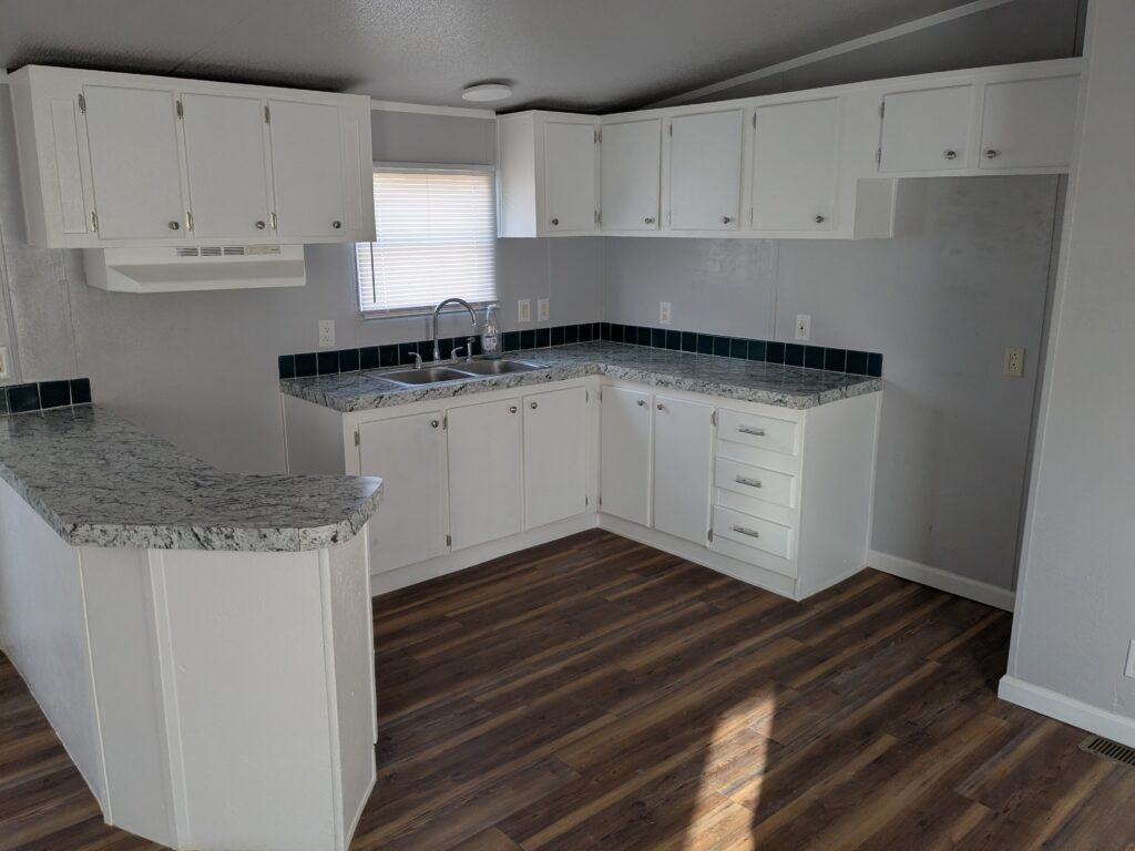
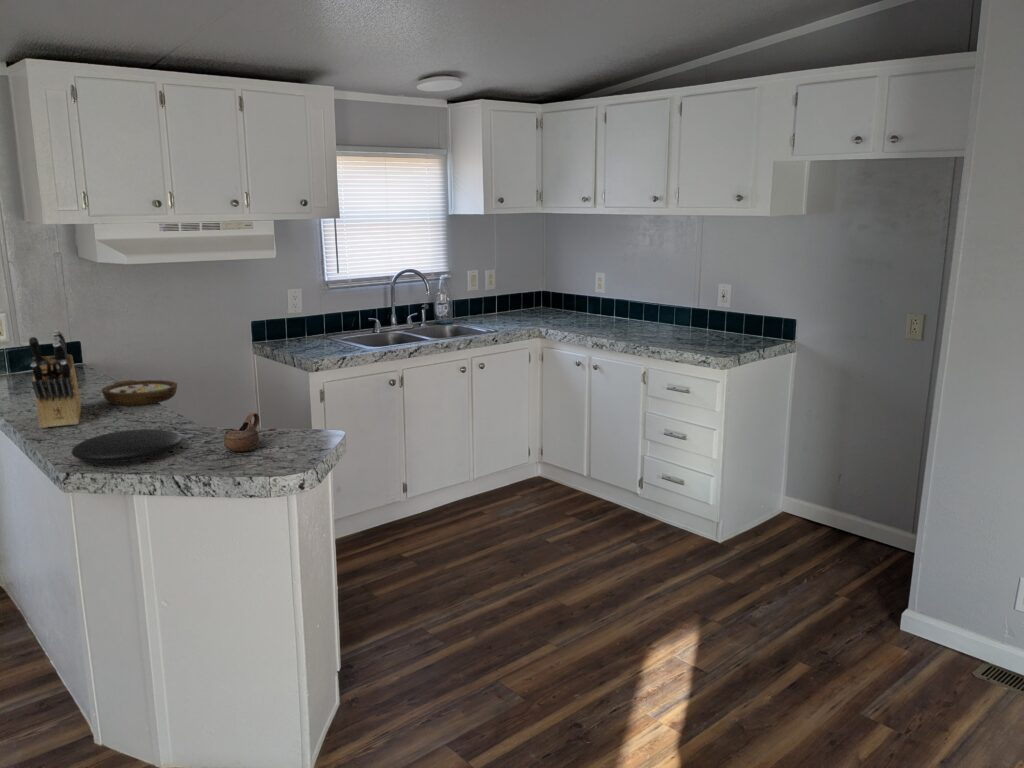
+ plate (128, 445)
+ bowl (140, 393)
+ cup (245, 433)
+ knife block (55, 374)
